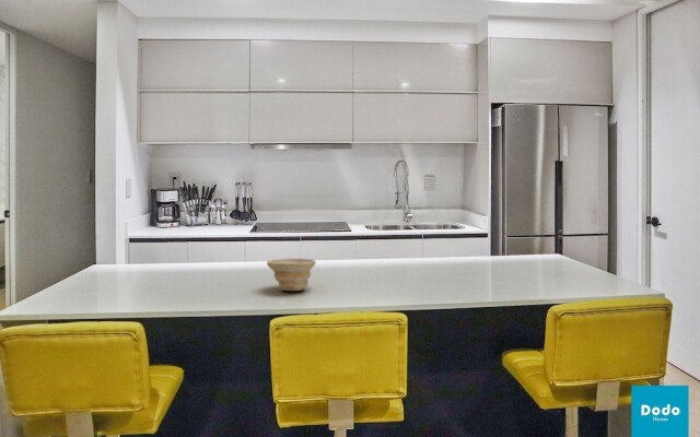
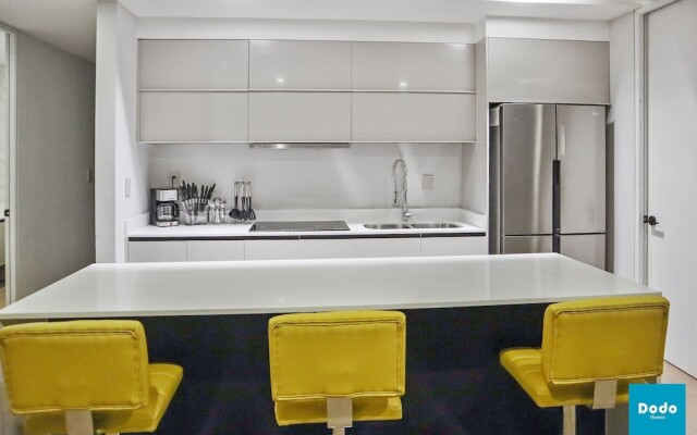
- bowl (291, 274)
